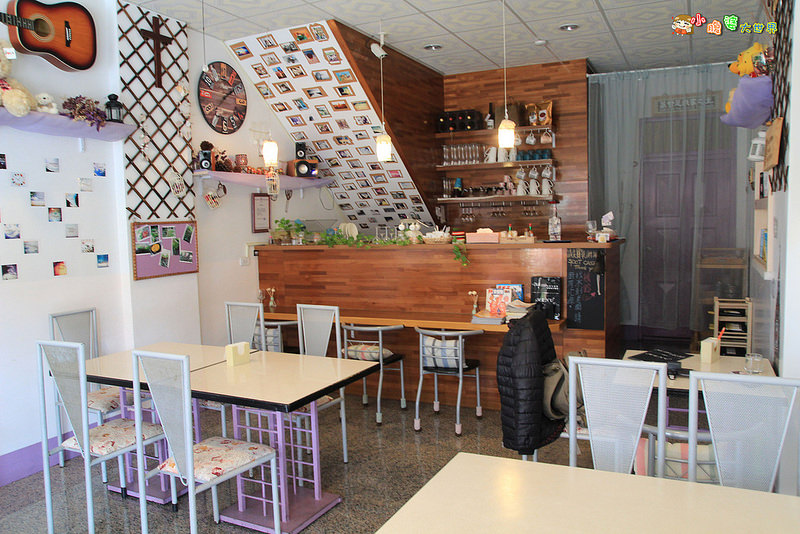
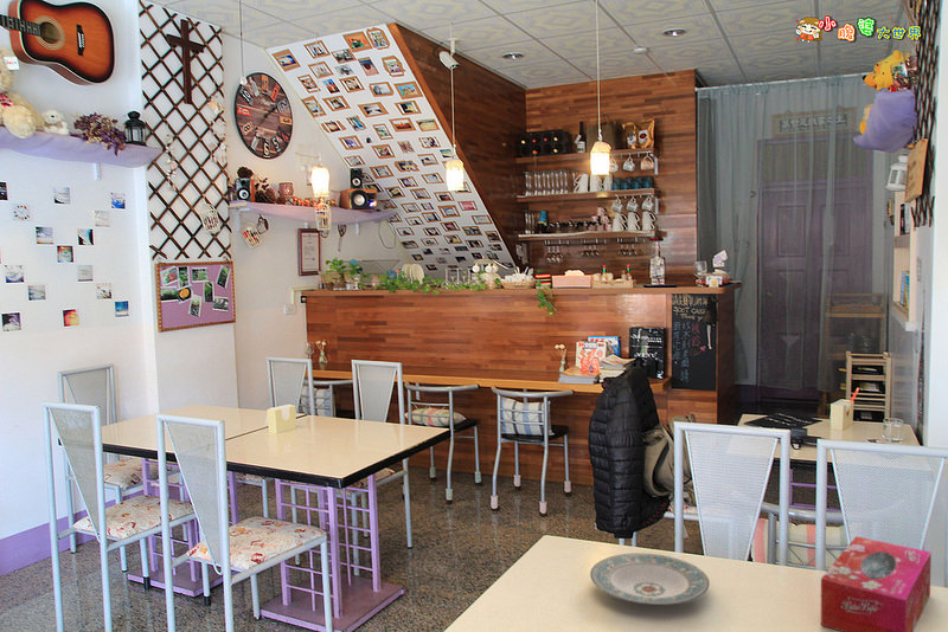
+ plate (648, 583)
+ tissue box (877, 587)
